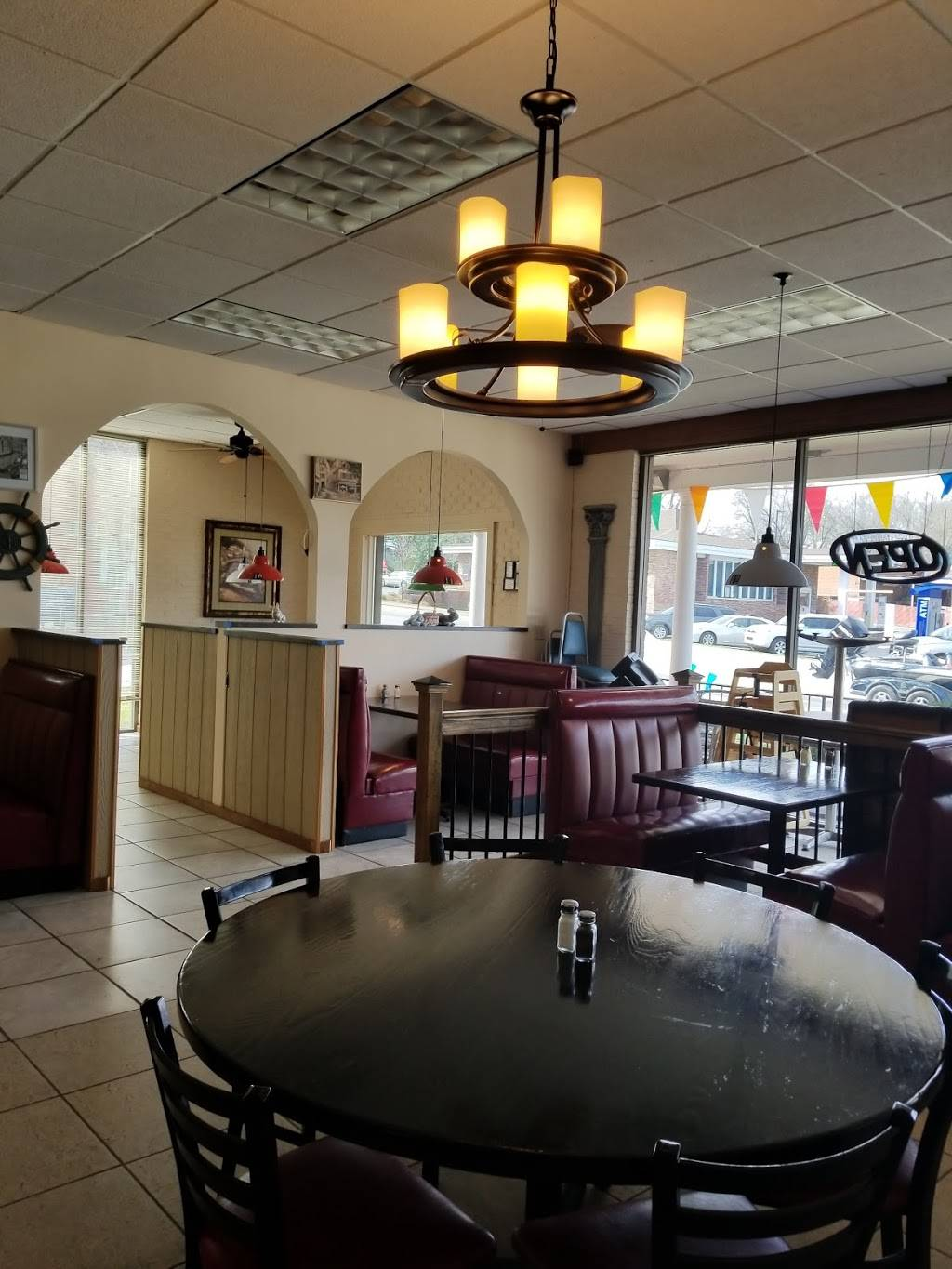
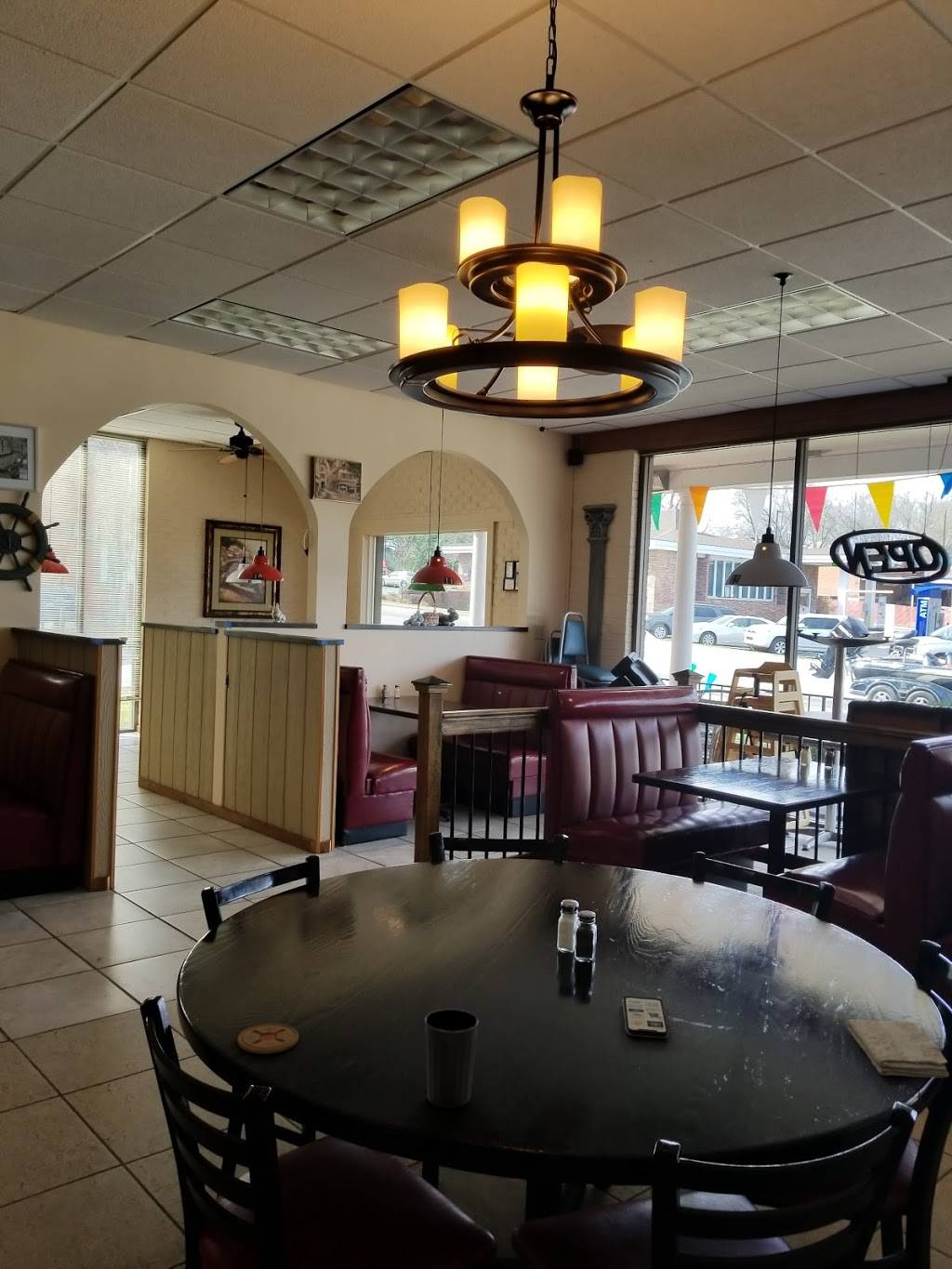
+ phone case (644, 1016)
+ cup (450, 1059)
+ coaster (268, 1038)
+ washcloth (895, 1045)
